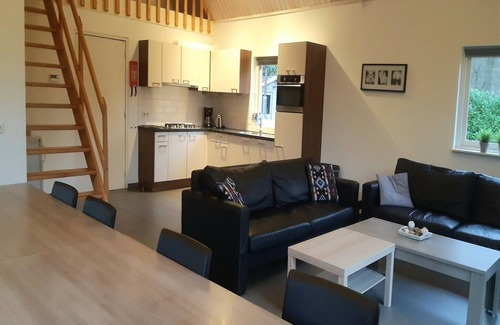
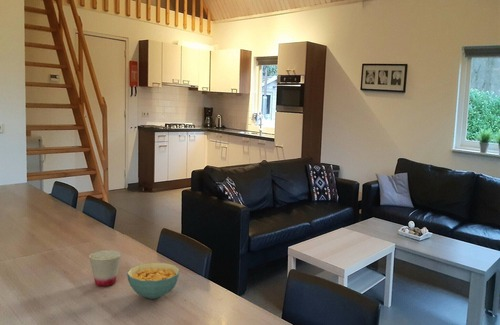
+ cereal bowl (153, 283)
+ cup (105, 269)
